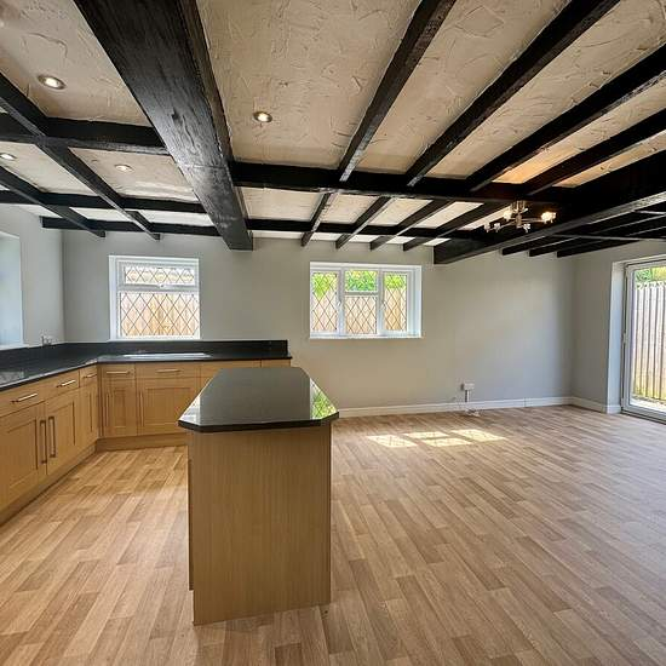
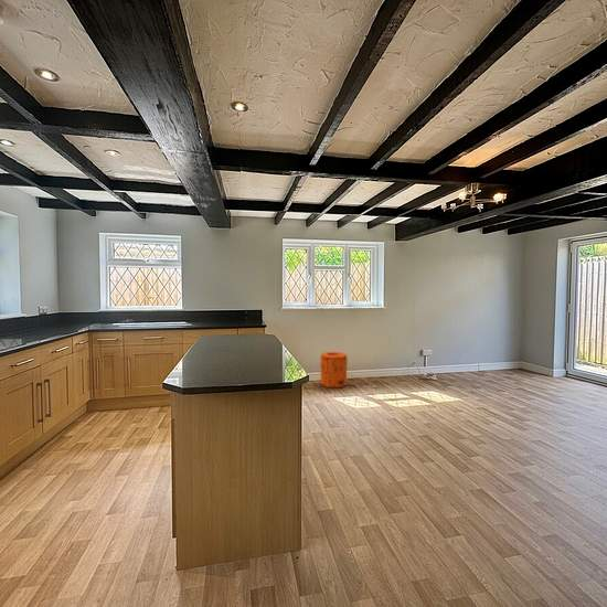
+ trash can (333, 369)
